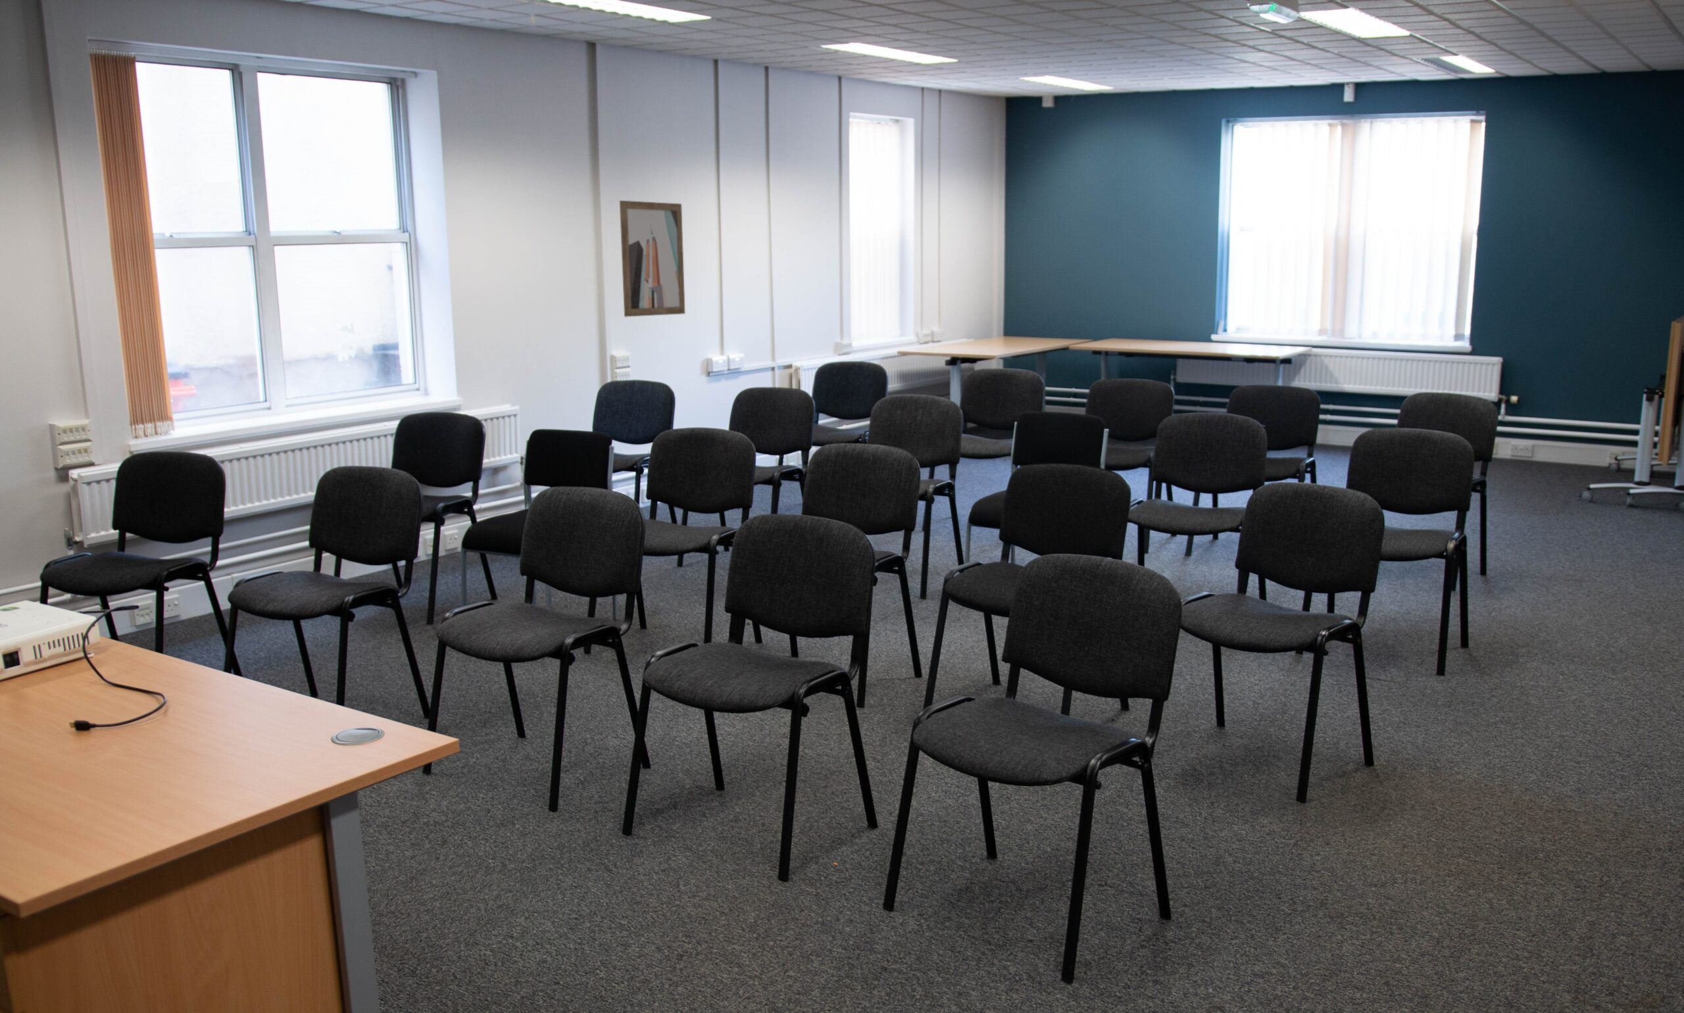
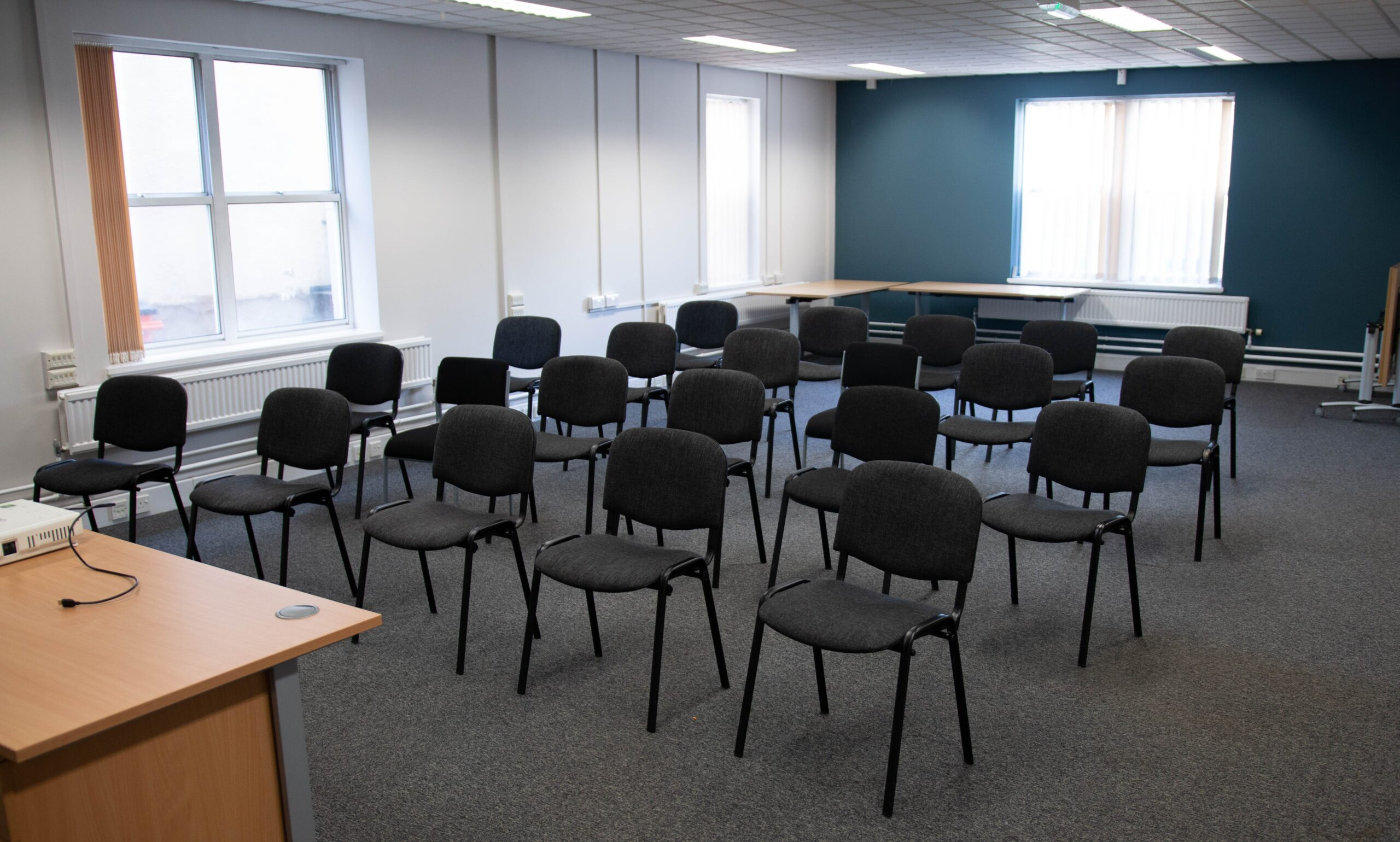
- wall art (653, 259)
